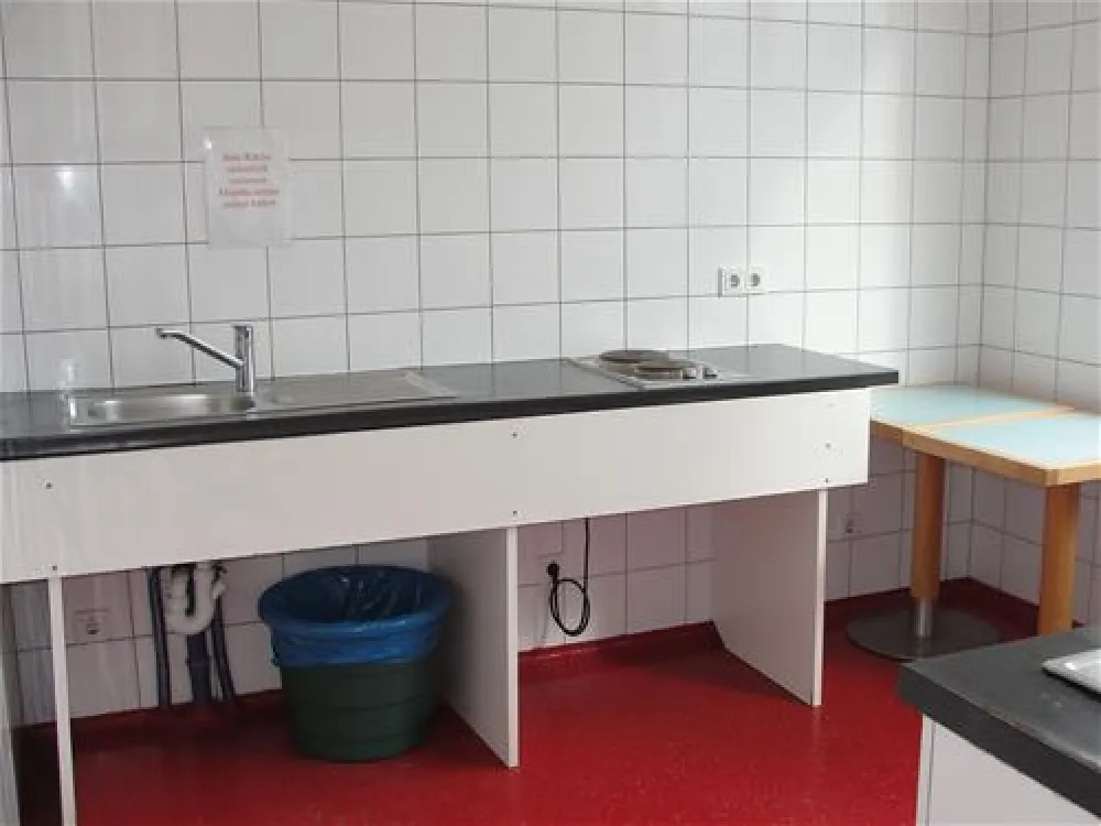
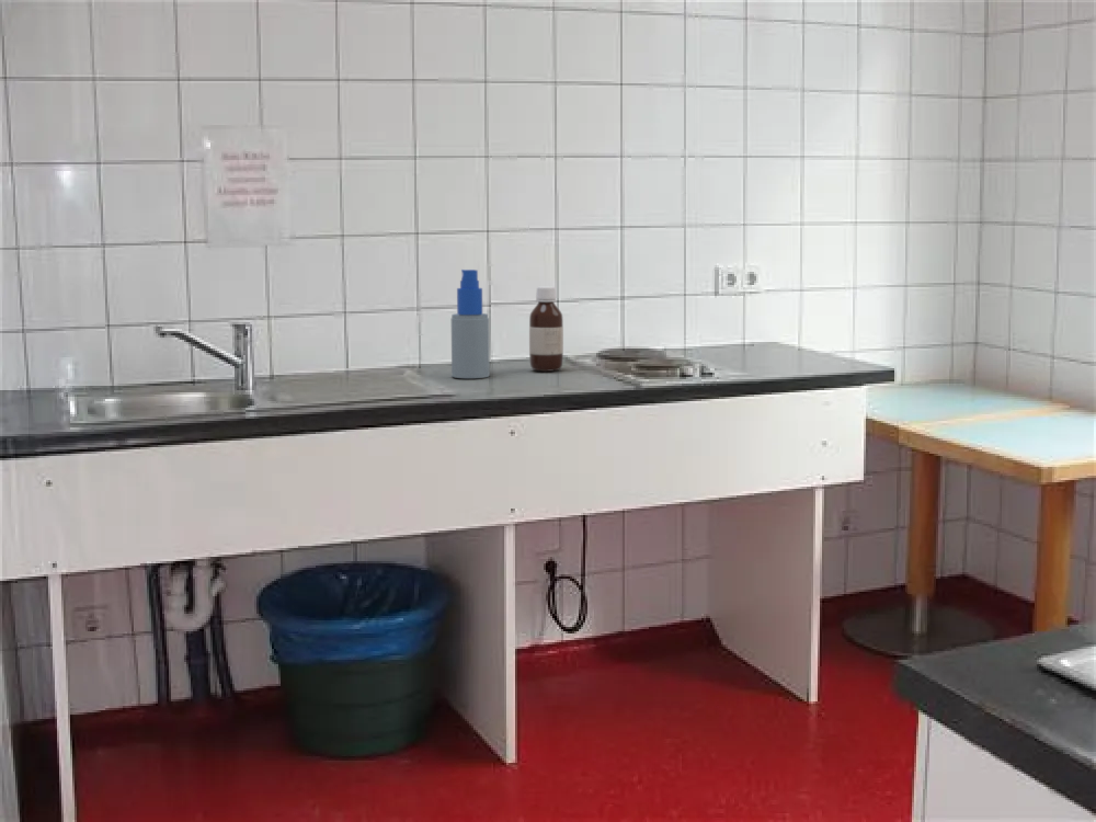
+ spray bottle (469, 322)
+ bottle (546, 328)
